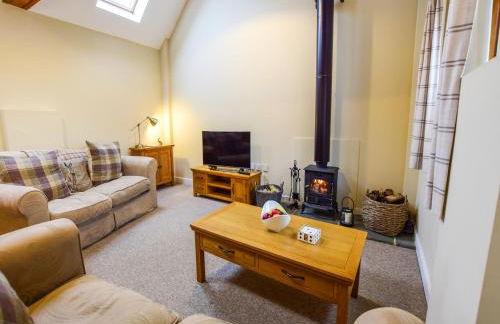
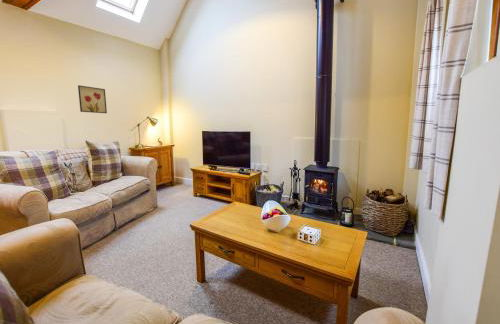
+ wall art (92, 100)
